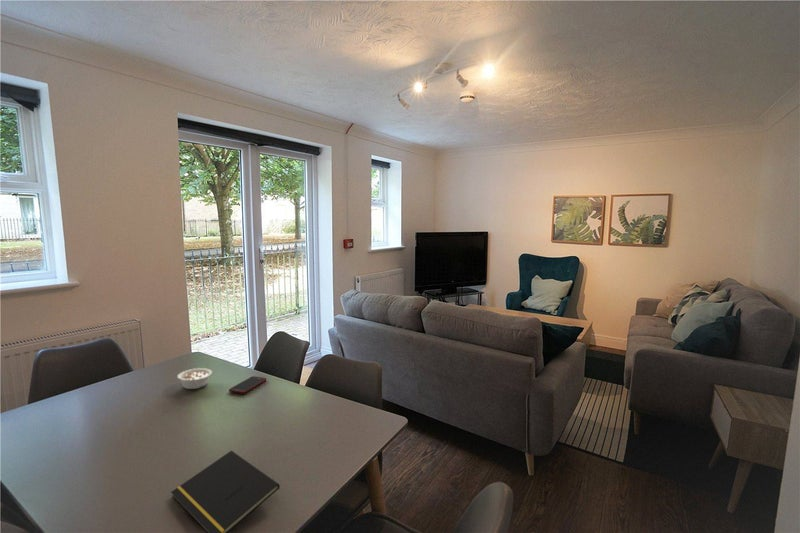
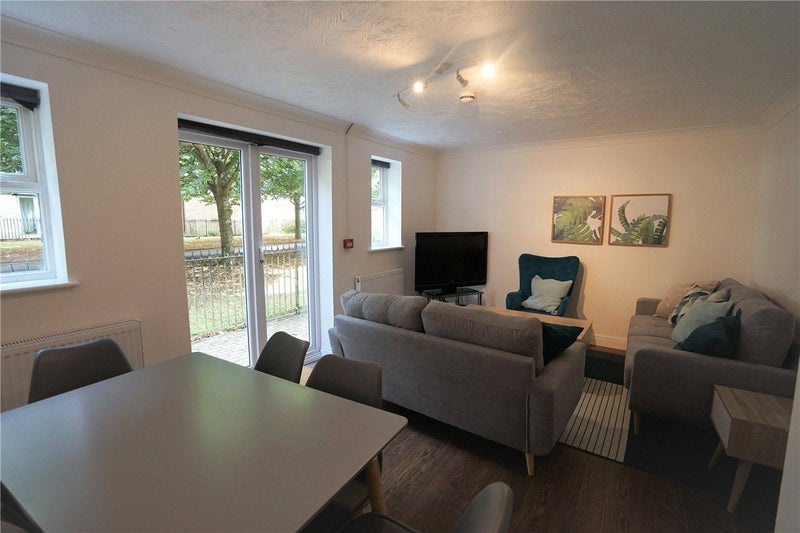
- cell phone (248, 384)
- notepad (225, 490)
- legume (196, 378)
